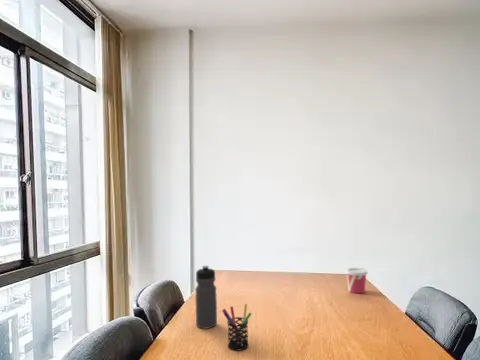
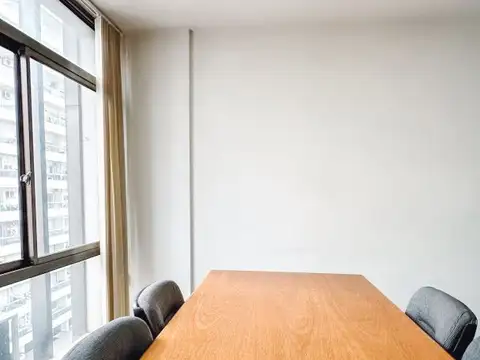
- water bottle (205, 295)
- cup (356, 280)
- pen holder (239, 325)
